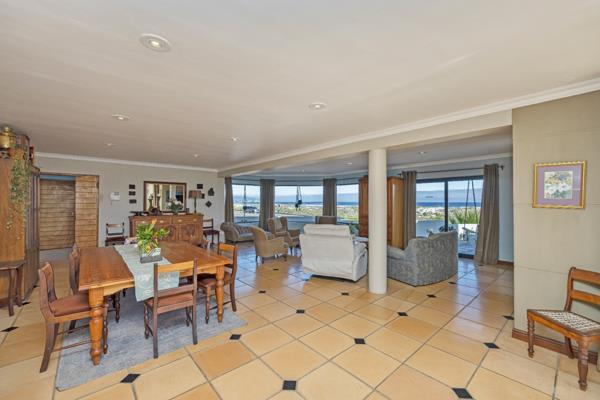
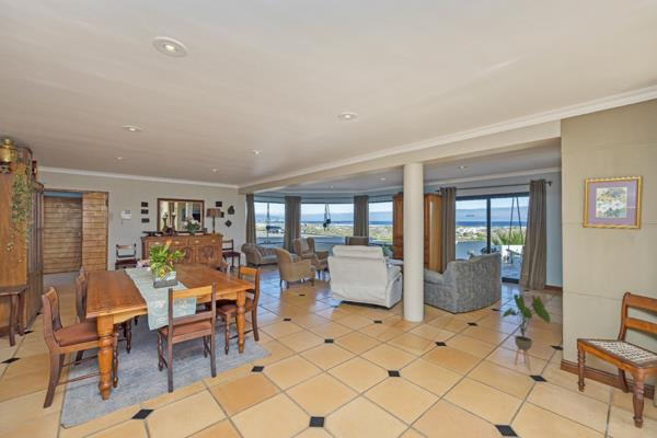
+ house plant (526, 330)
